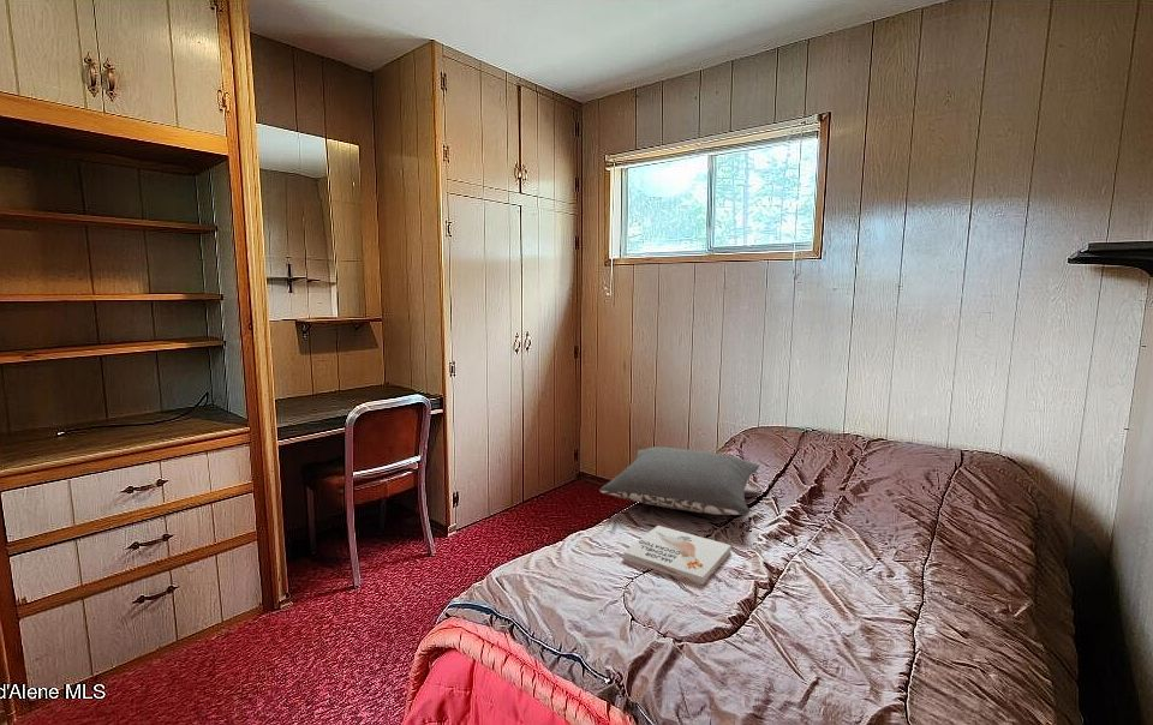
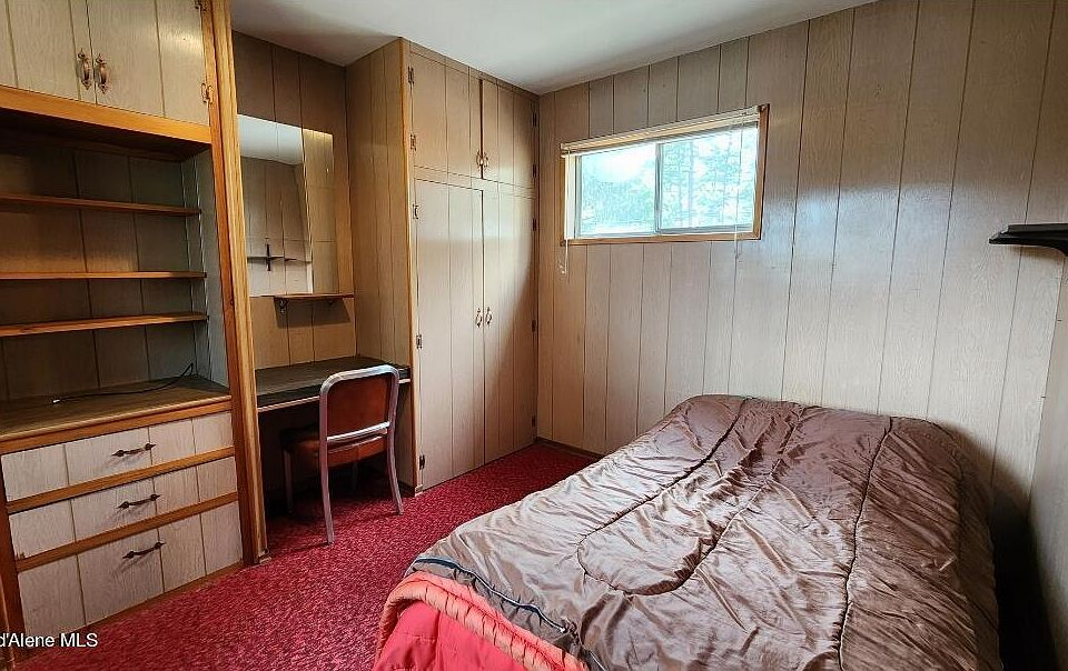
- pillow (683, 477)
- book (677, 552)
